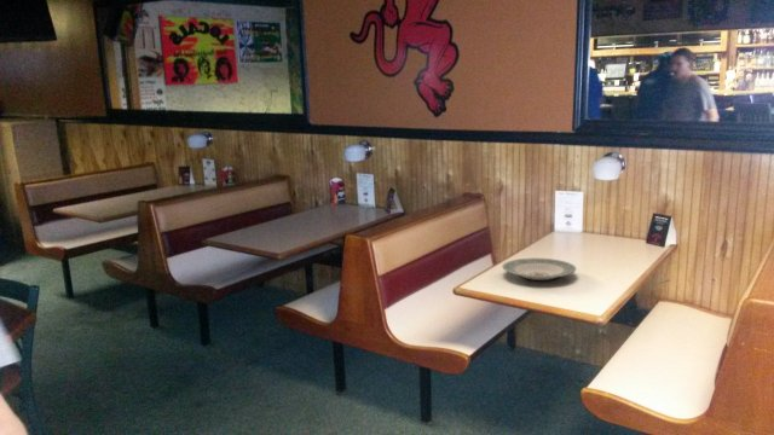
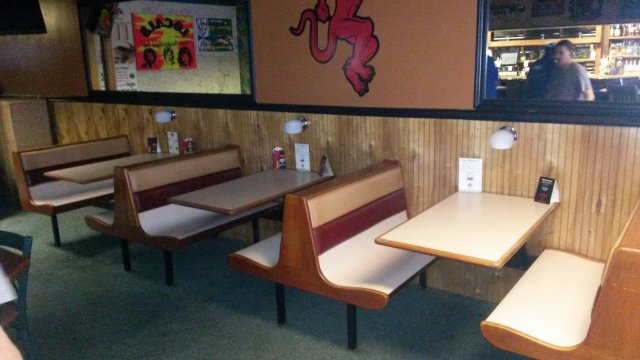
- plate (538, 271)
